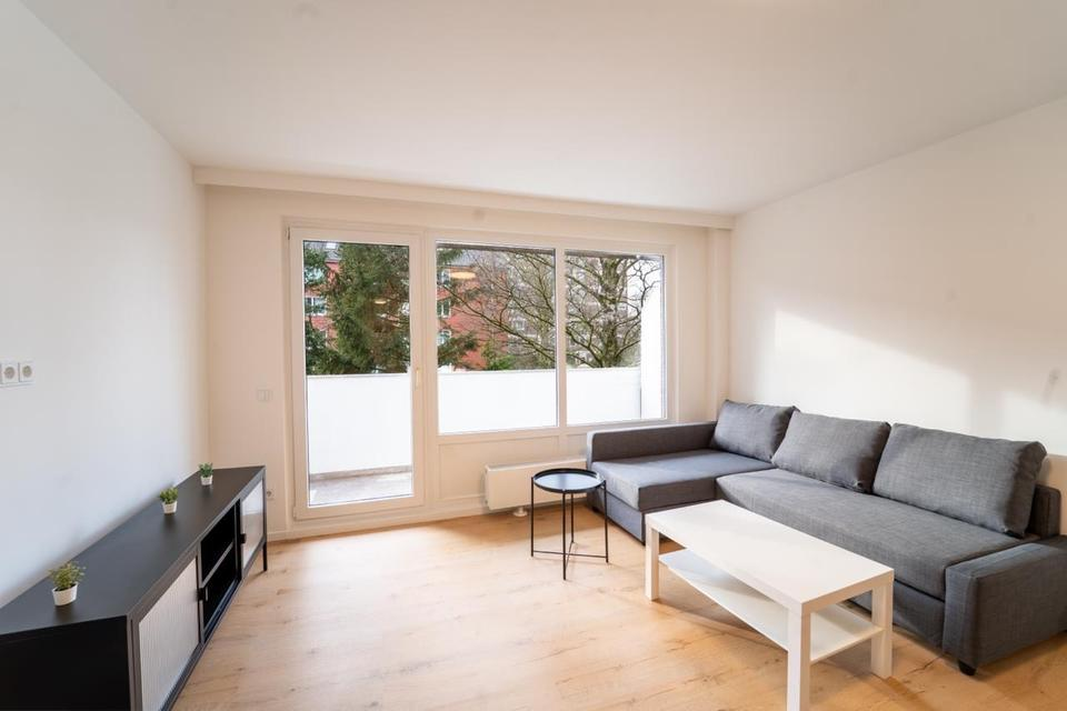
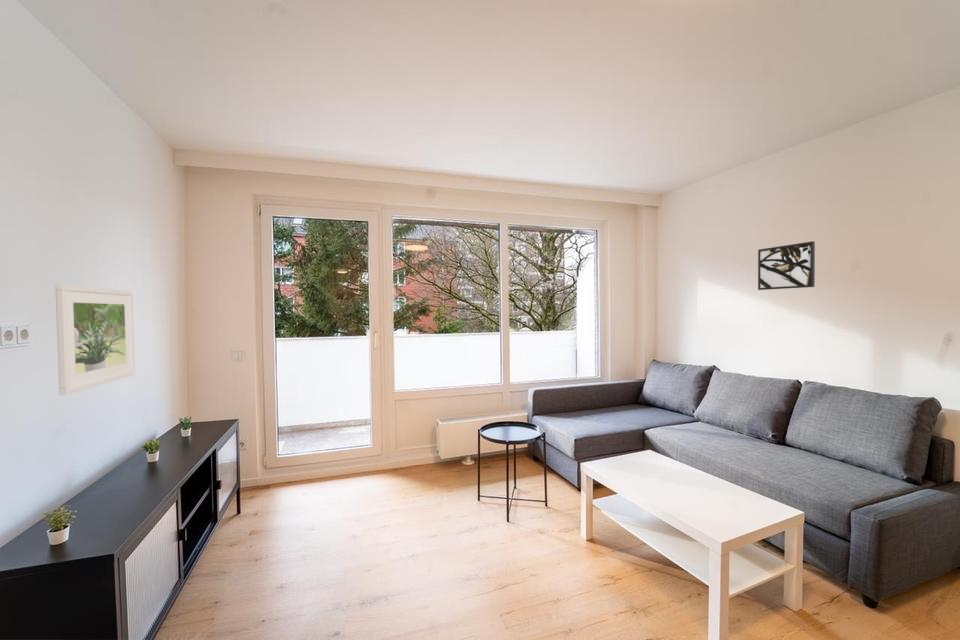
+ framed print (101, 335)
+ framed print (784, 267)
